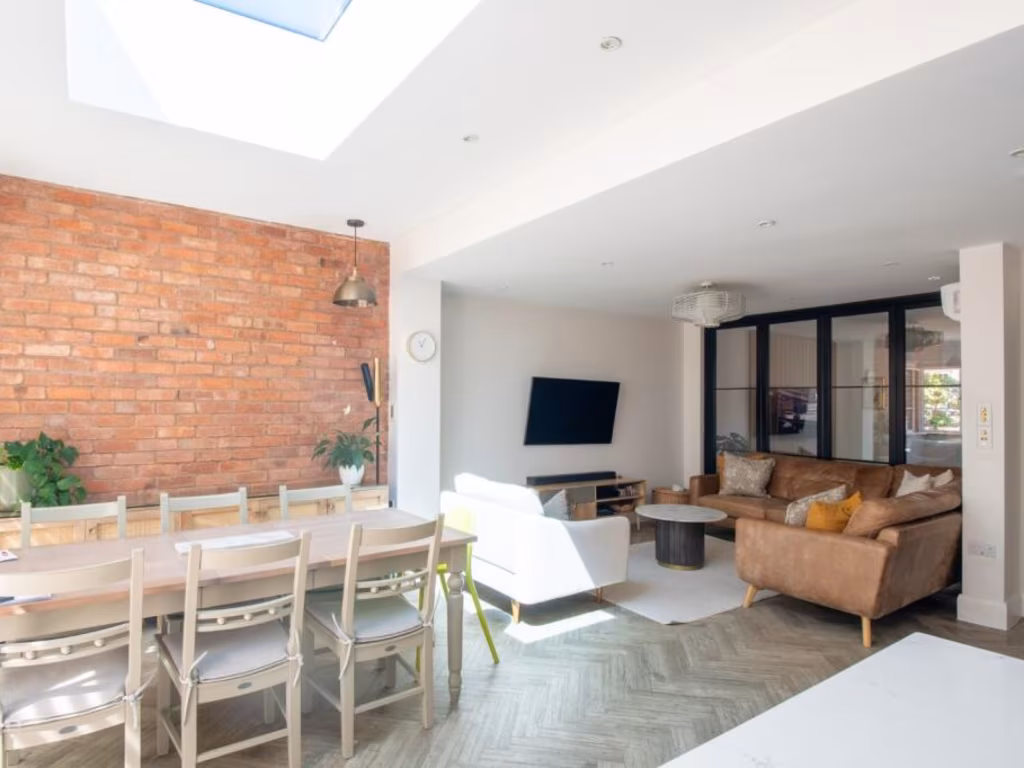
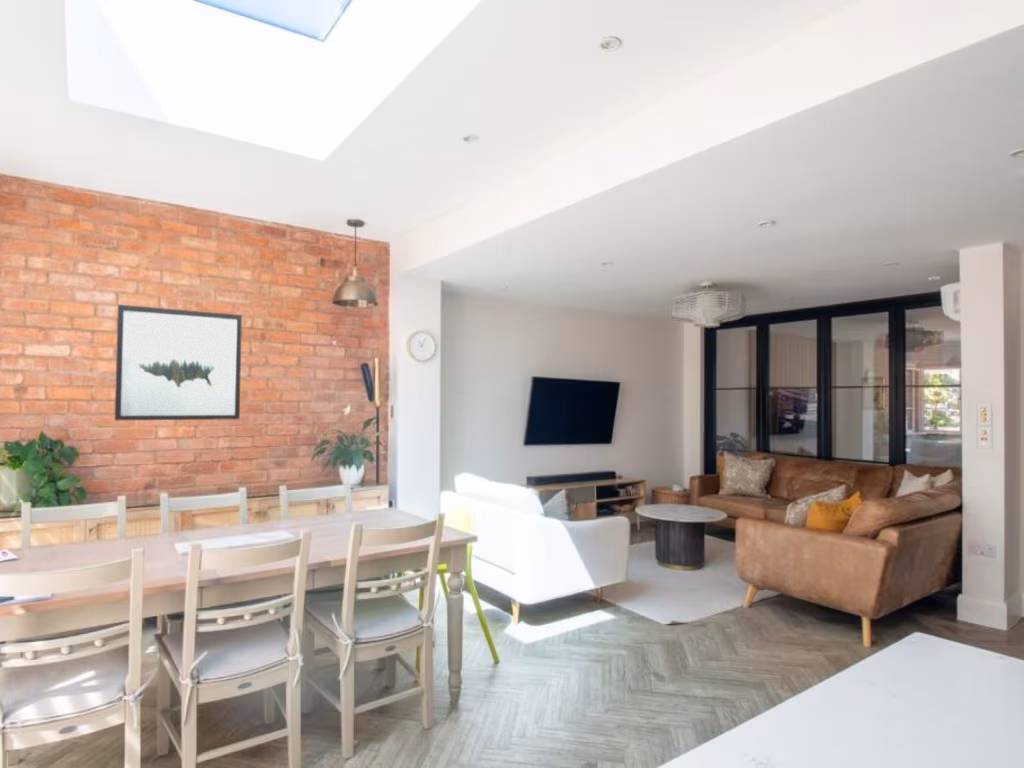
+ wall art (181, 364)
